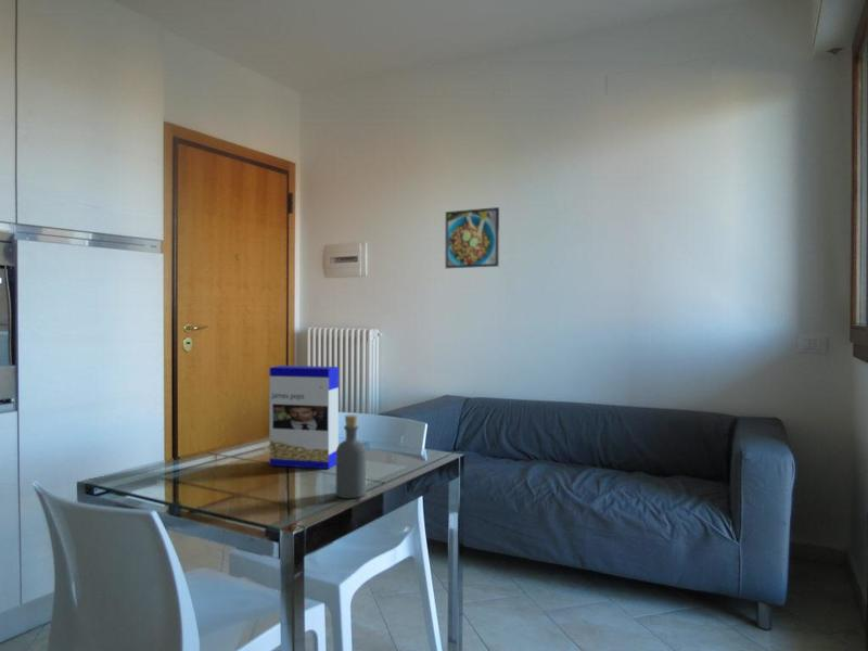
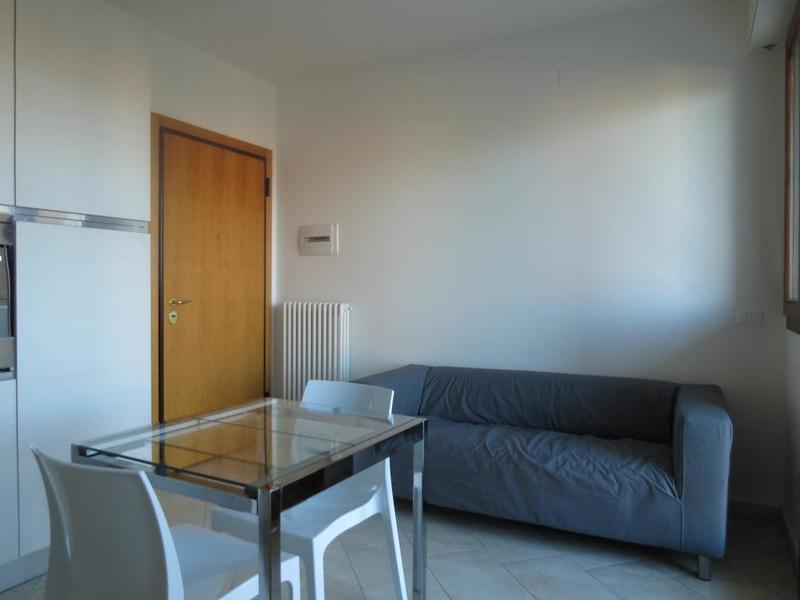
- cereal box (304, 416)
- bottle (350, 455)
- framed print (471, 239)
